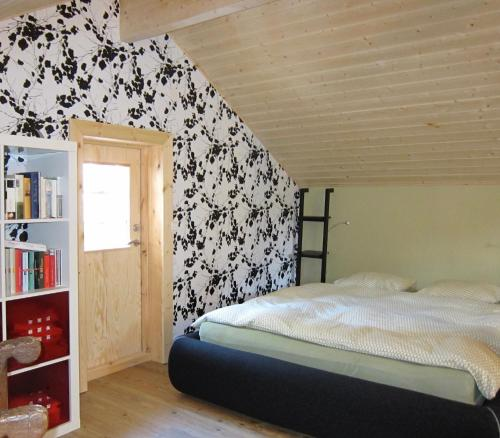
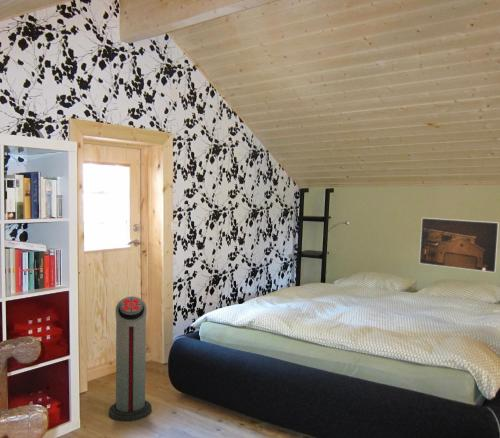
+ air purifier (130, 355)
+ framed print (457, 243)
